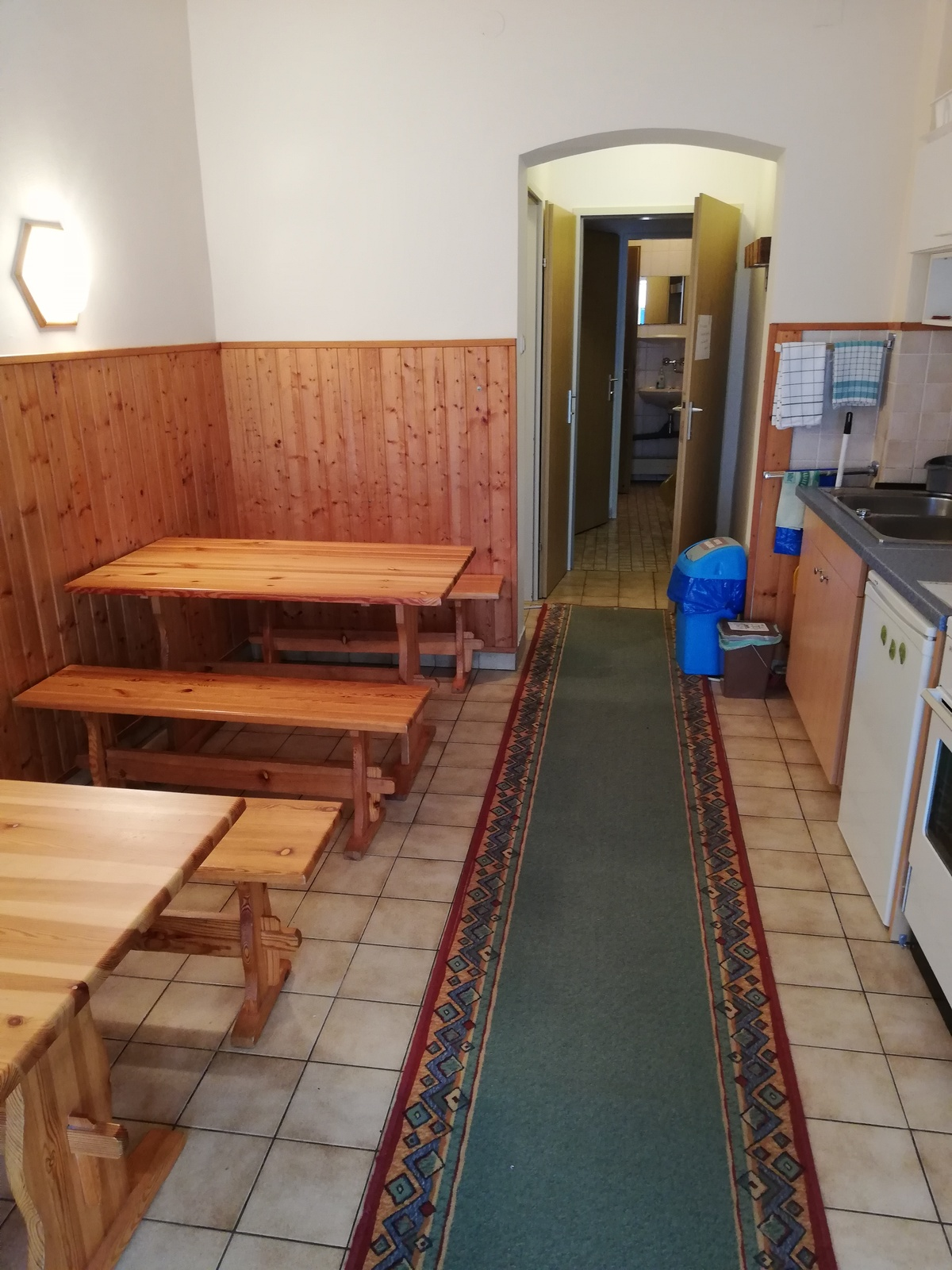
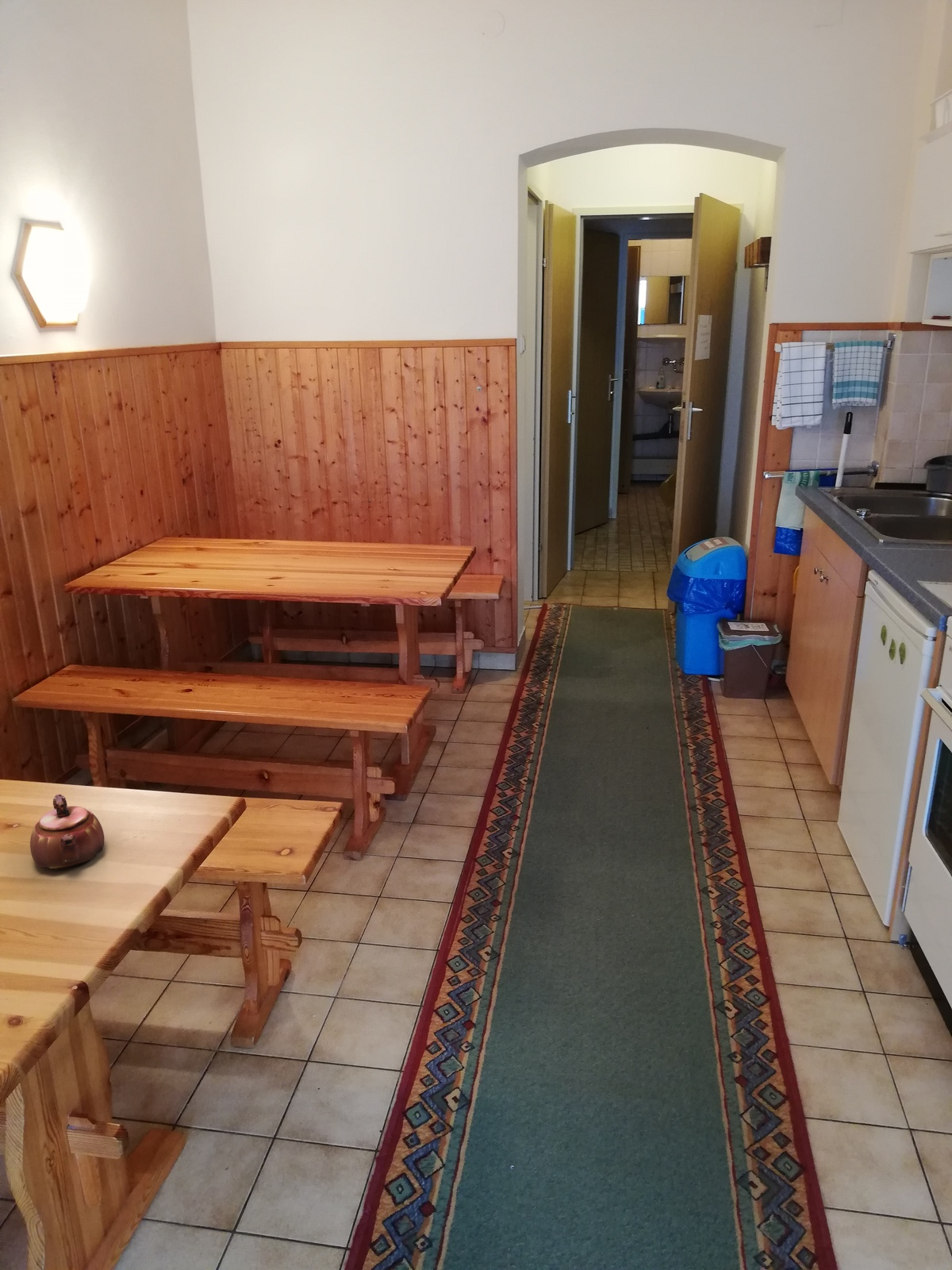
+ teapot (66, 827)
